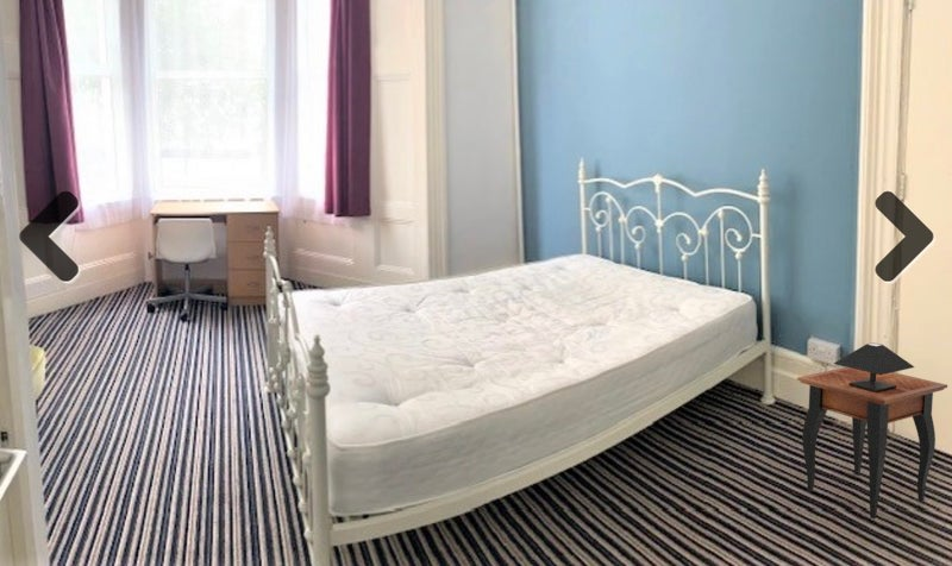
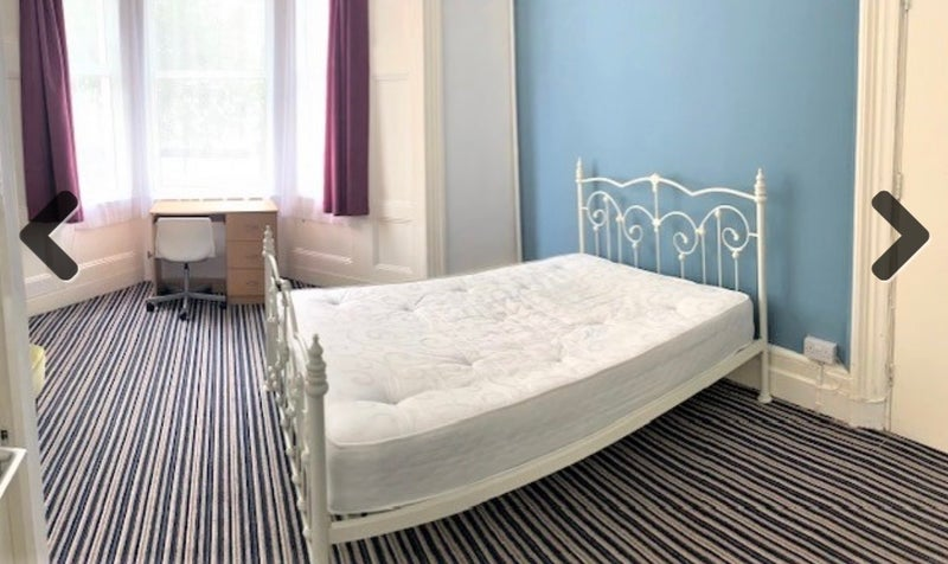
- side table (868, 419)
